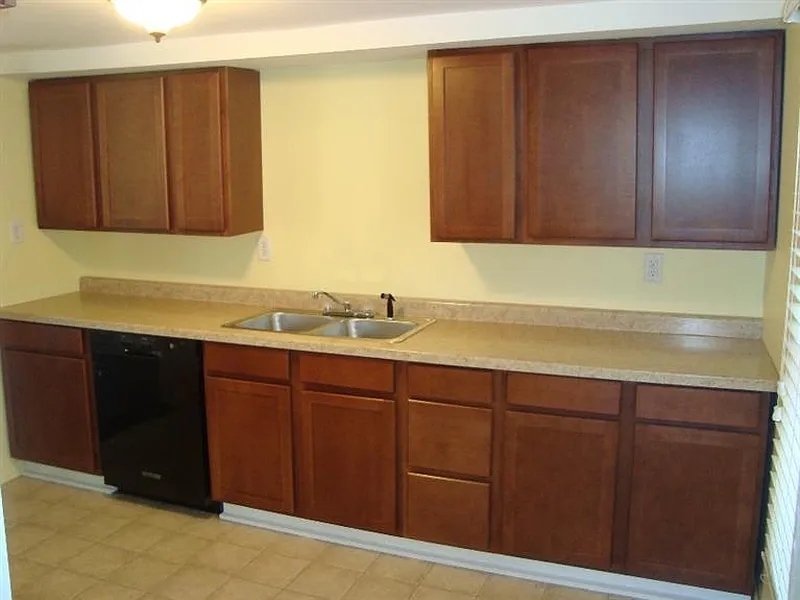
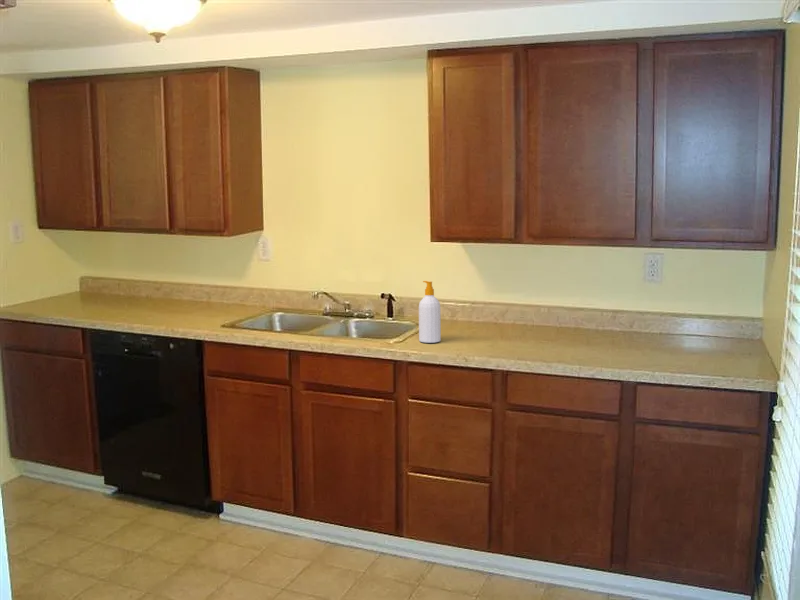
+ soap bottle (429, 311)
